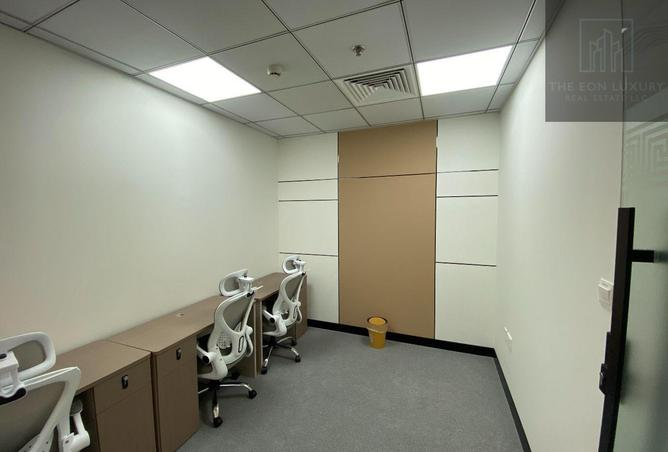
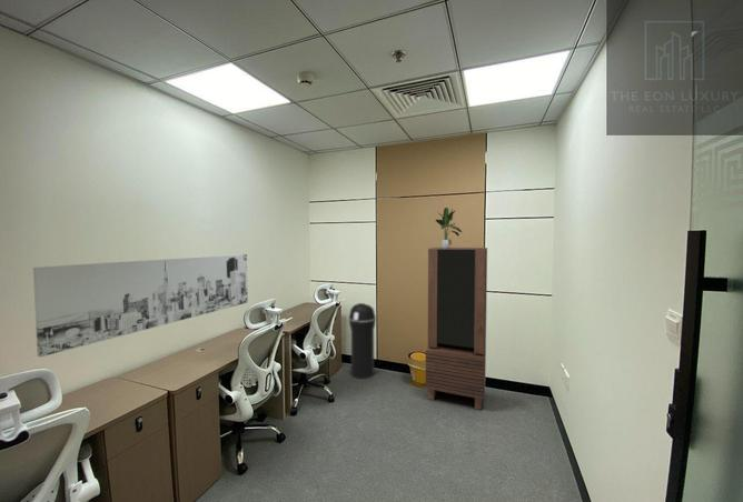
+ potted plant (447, 227)
+ wall art (172, 290)
+ bookcase (456, 321)
+ trash can (361, 338)
